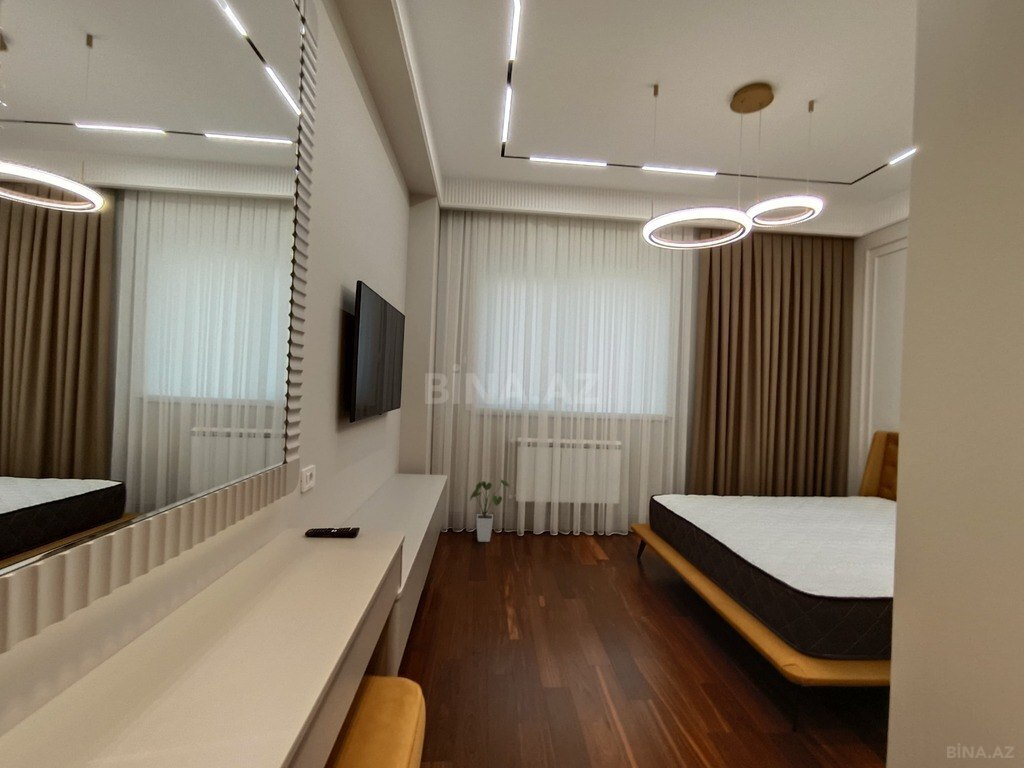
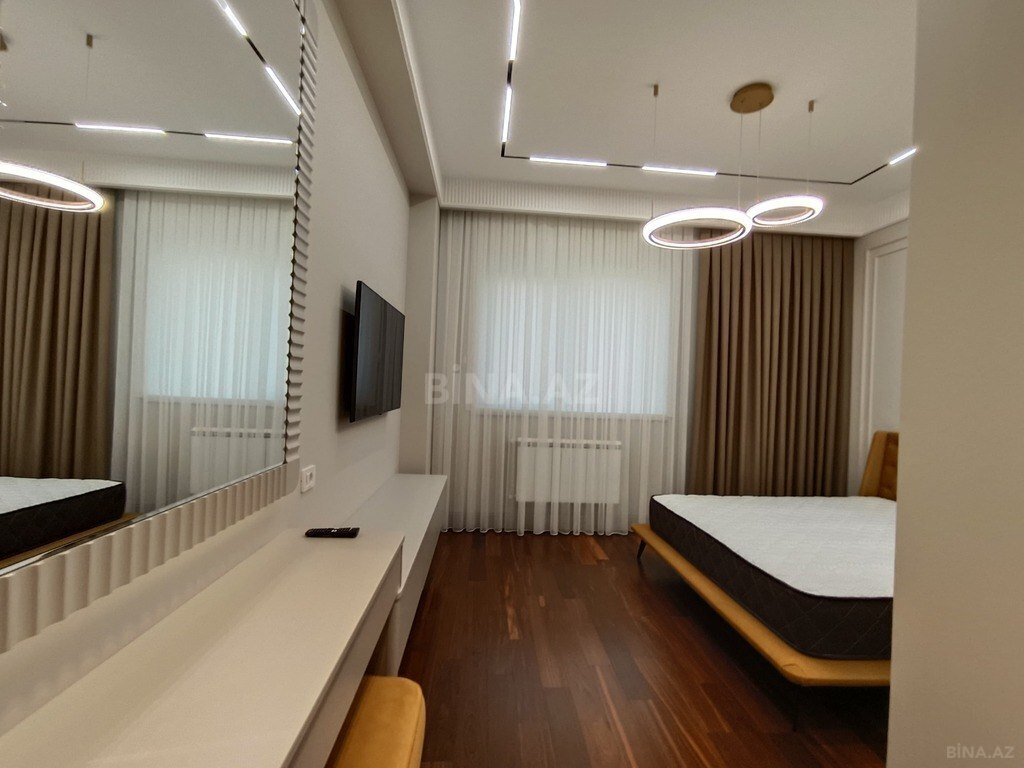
- house plant (488, 508)
